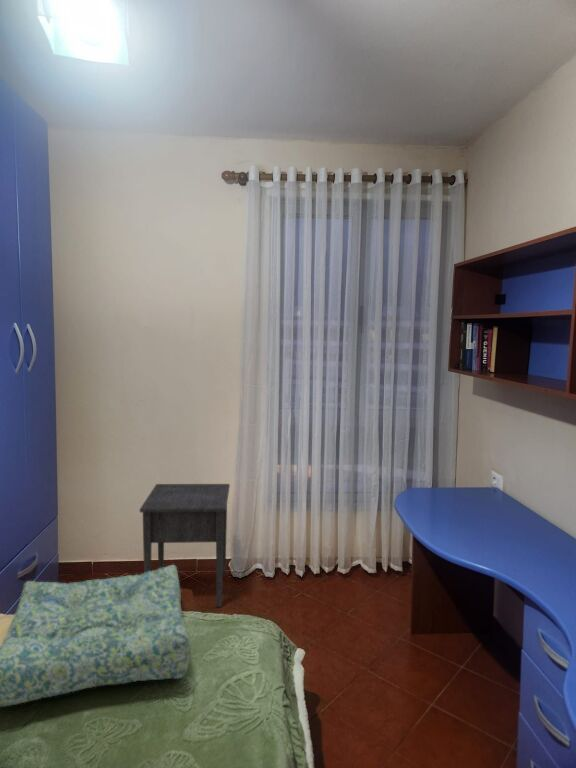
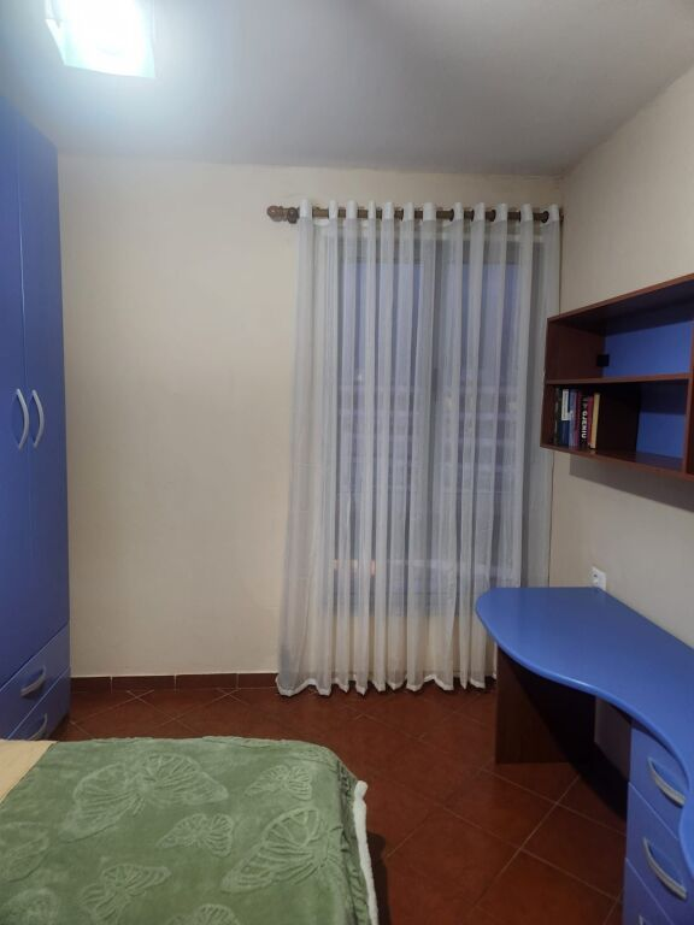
- nightstand (188, 542)
- seat cushion (99, 625)
